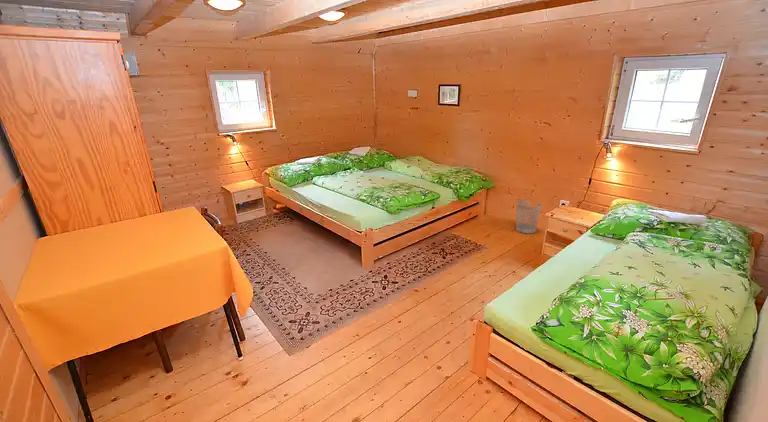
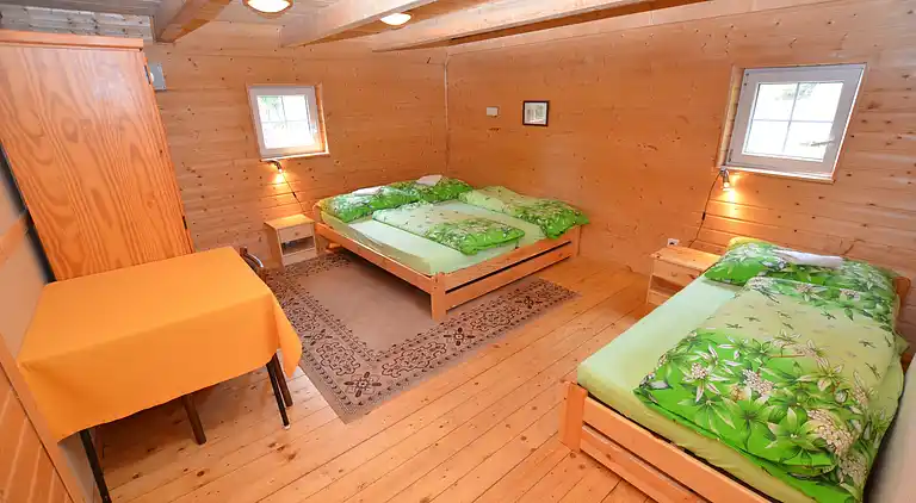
- wastebasket (527, 217)
